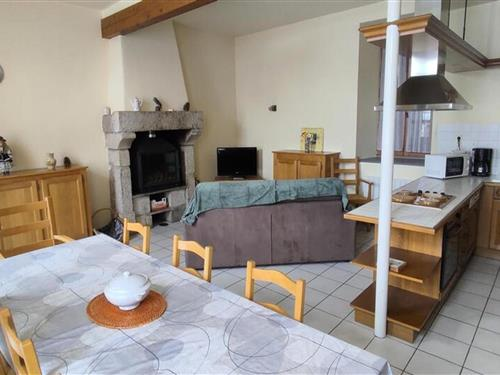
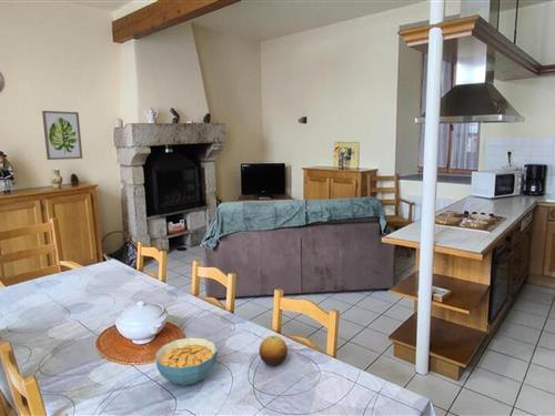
+ cereal bowl (186, 365)
+ wall art (62, 135)
+ fruit (273, 349)
